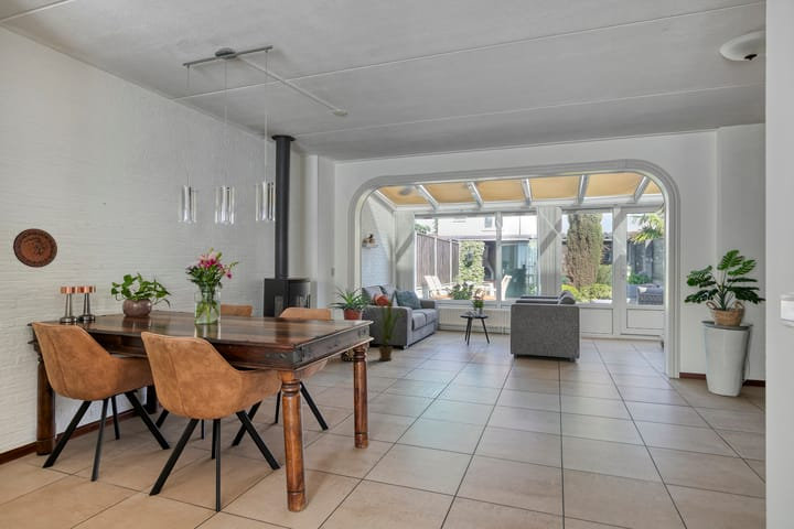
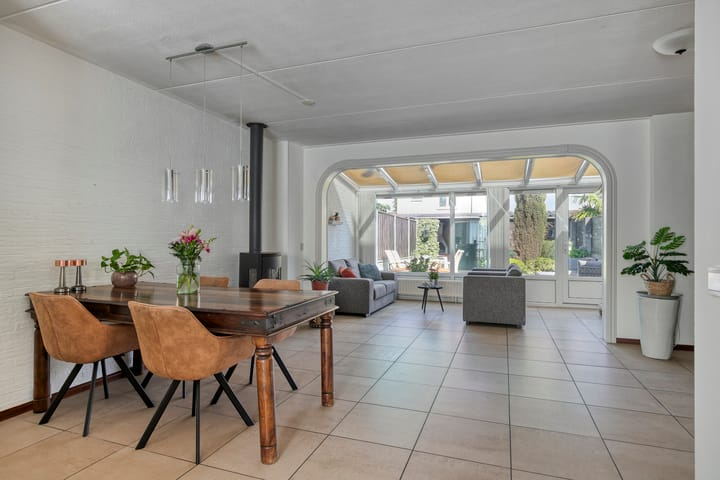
- house plant (385, 324)
- decorative plate (35, 248)
